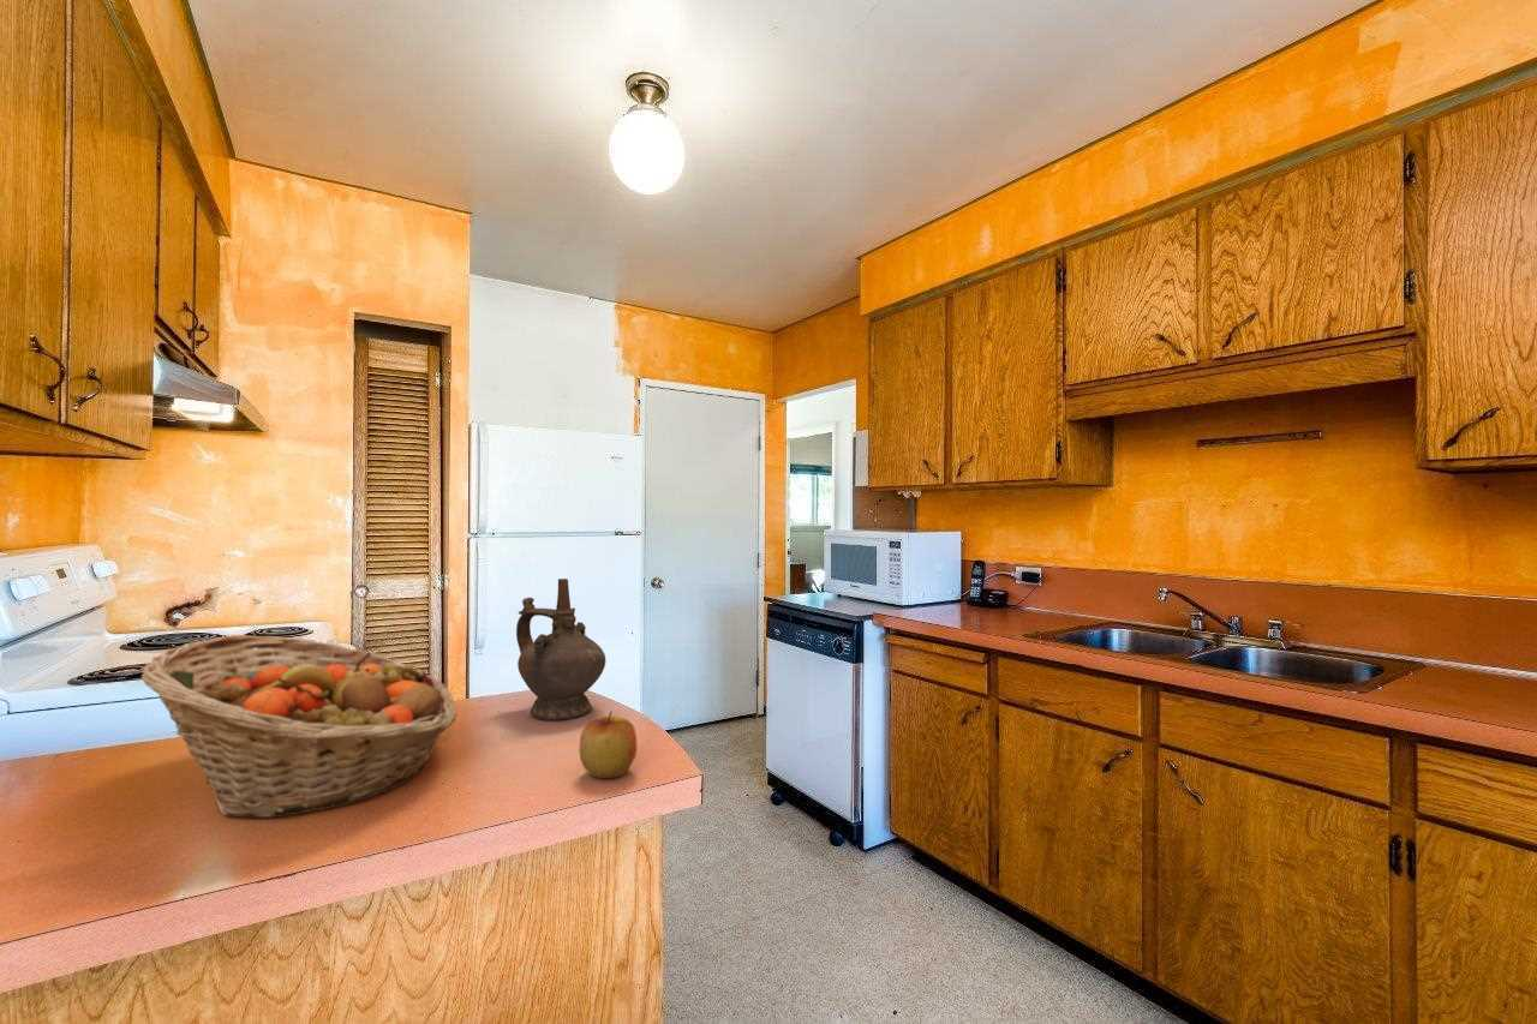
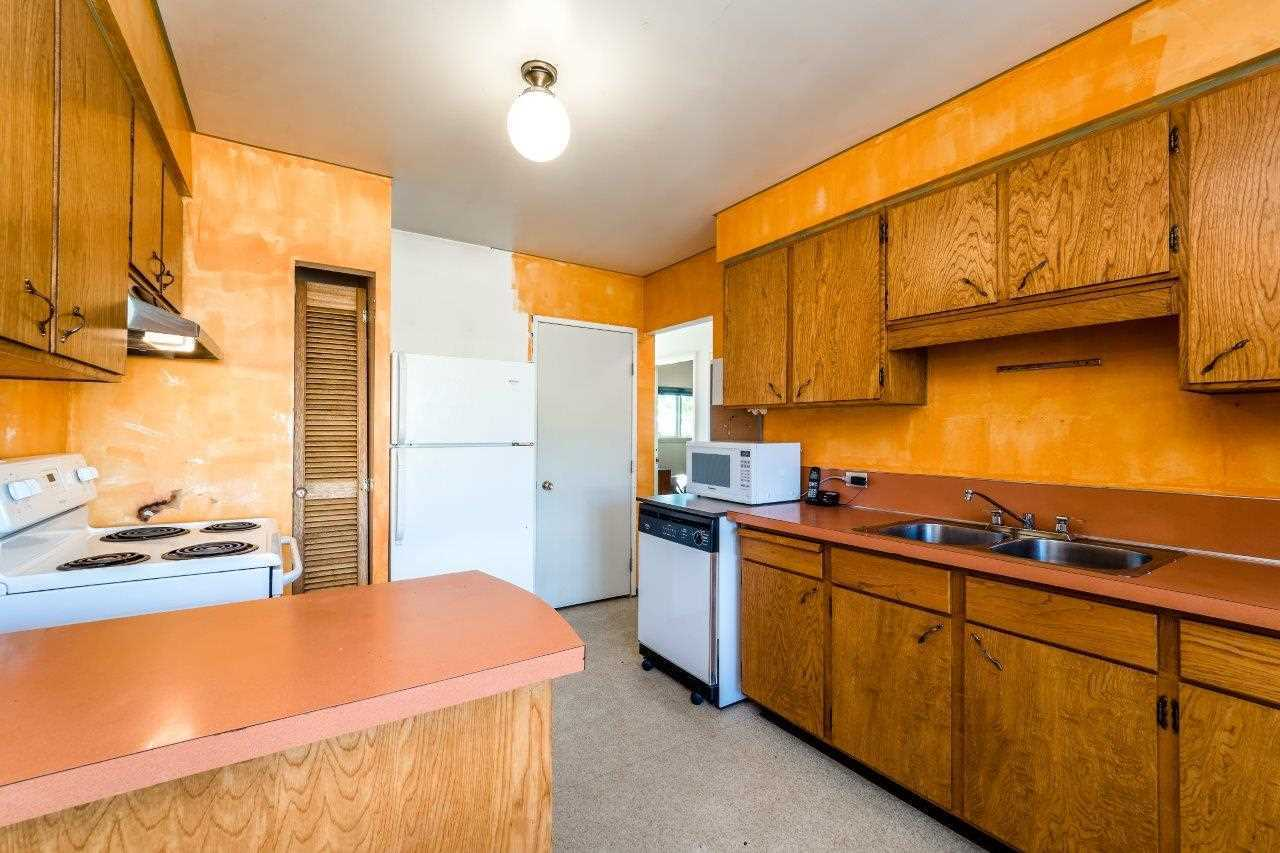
- apple (608, 741)
- fruit basket (319, 706)
- ceremonial vessel (557, 645)
